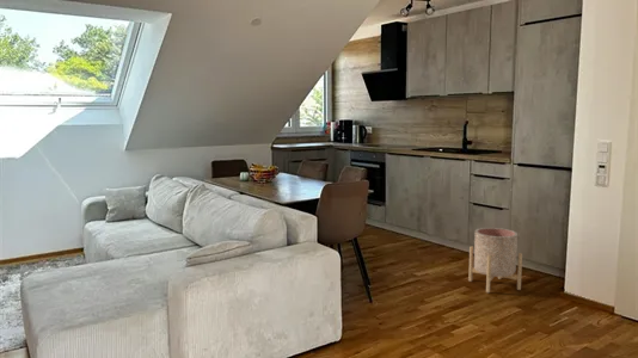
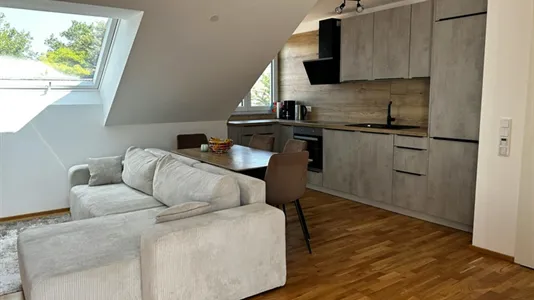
- planter (495, 258)
